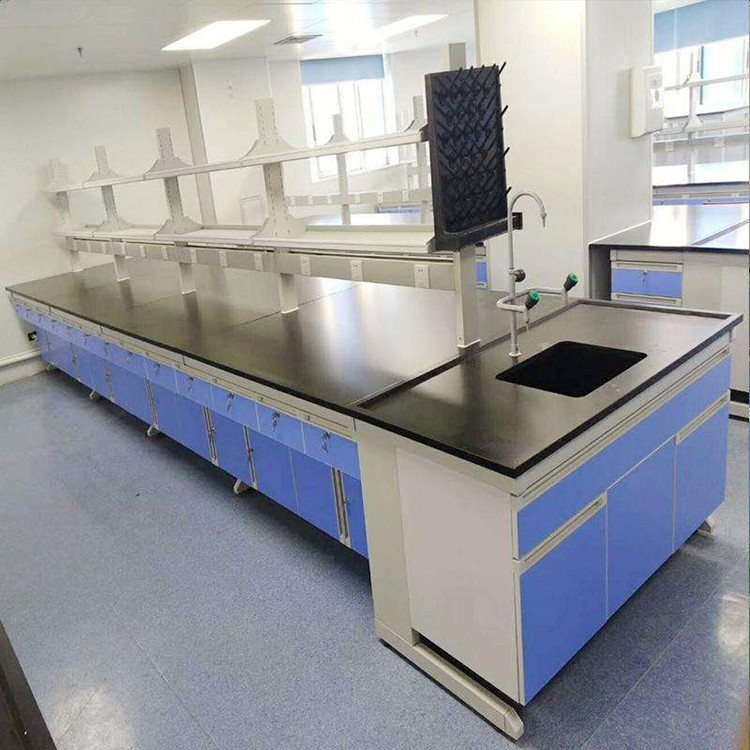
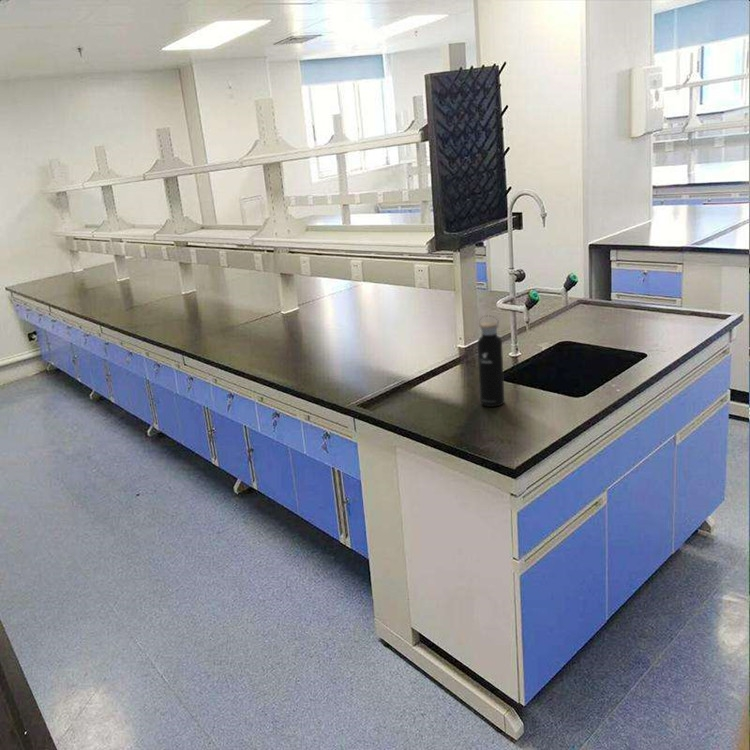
+ water bottle (490, 360)
